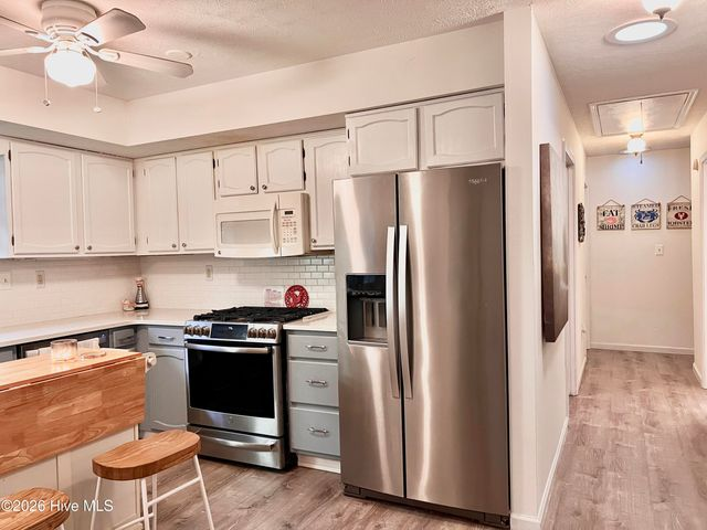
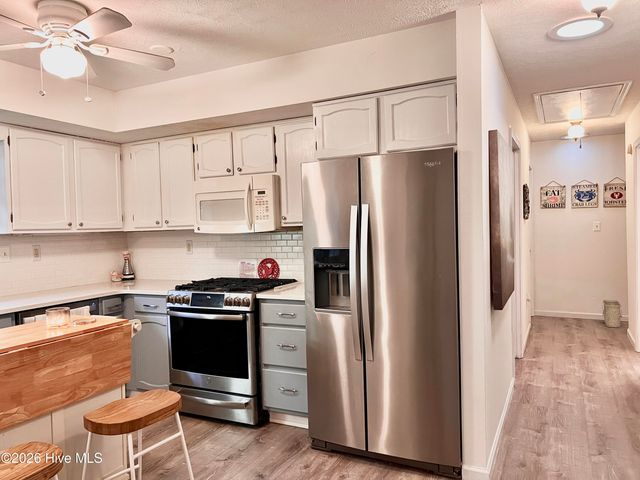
+ basket (611, 313)
